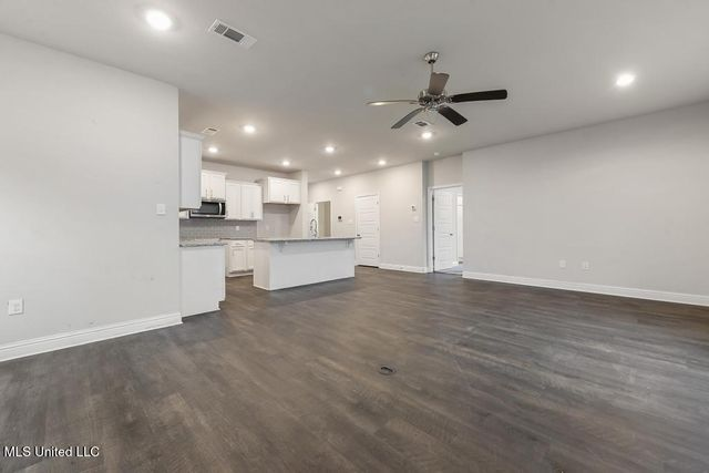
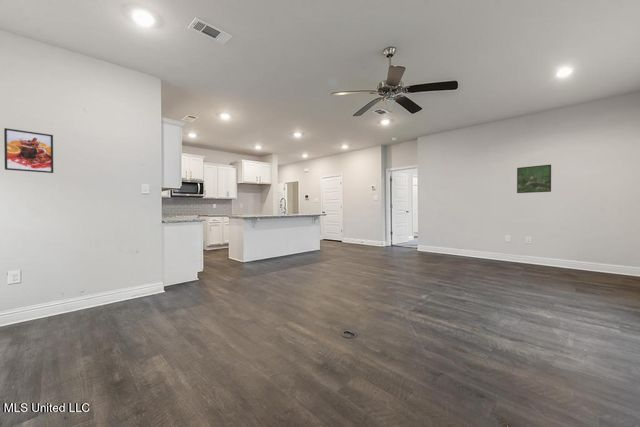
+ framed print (29, 151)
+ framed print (533, 179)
